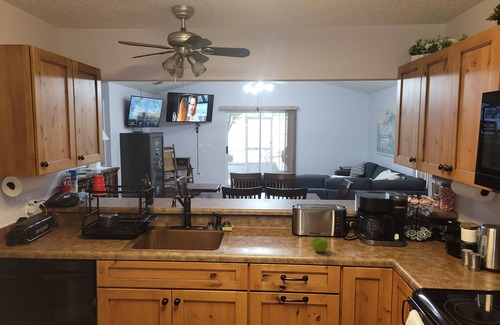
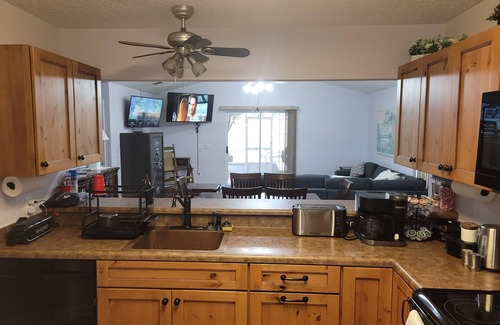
- fruit (316, 242)
